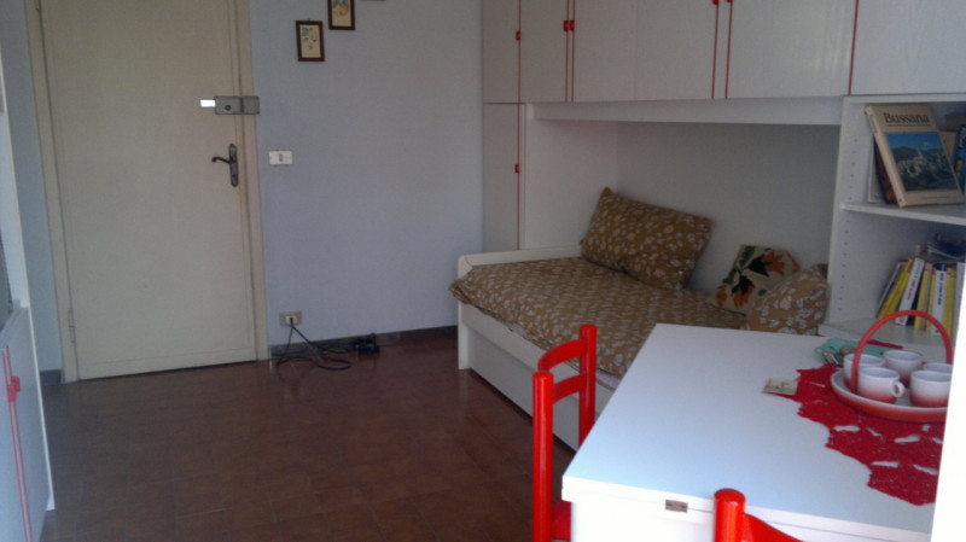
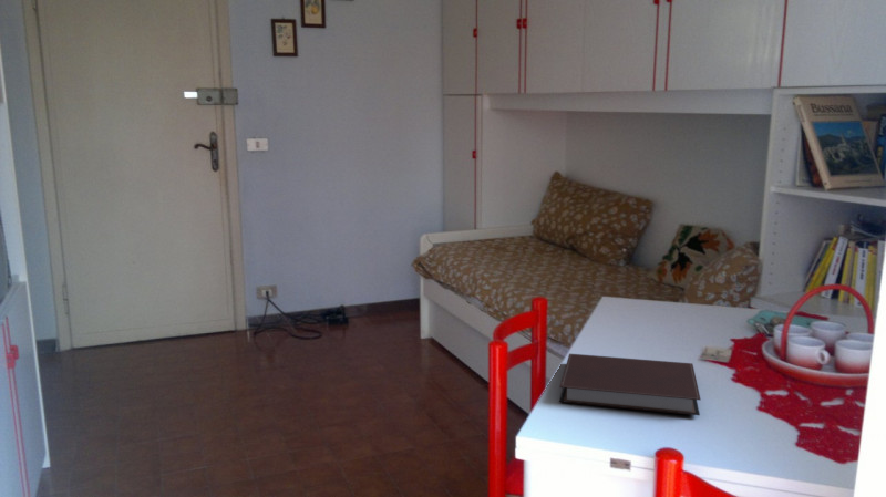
+ notebook (628, 381)
